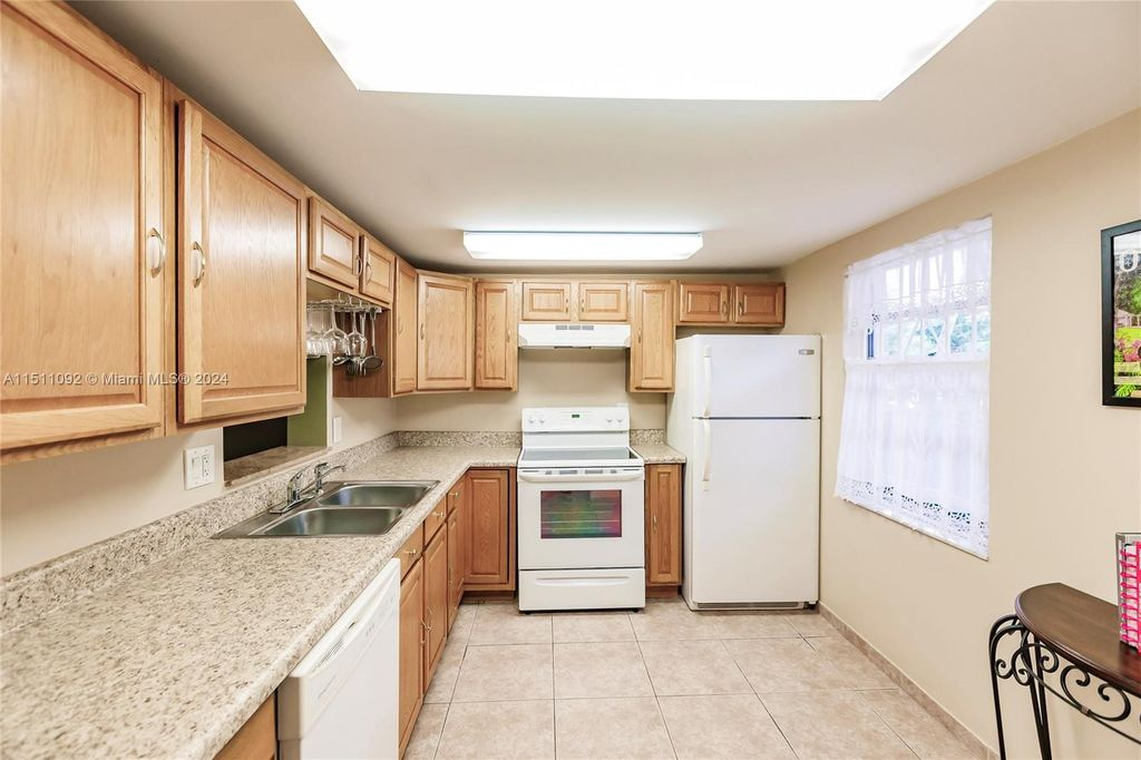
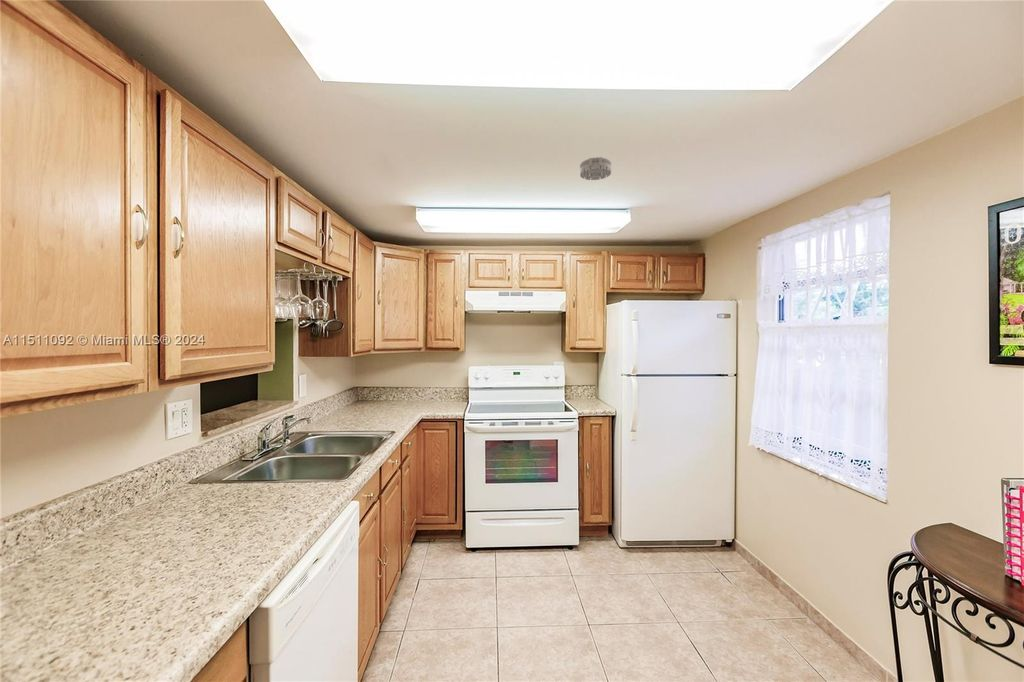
+ smoke detector (595, 168)
